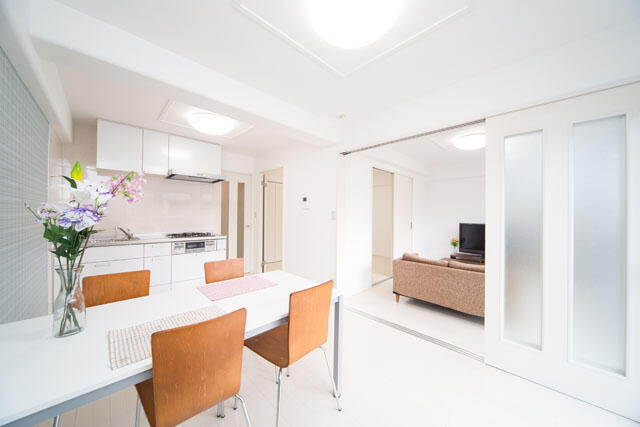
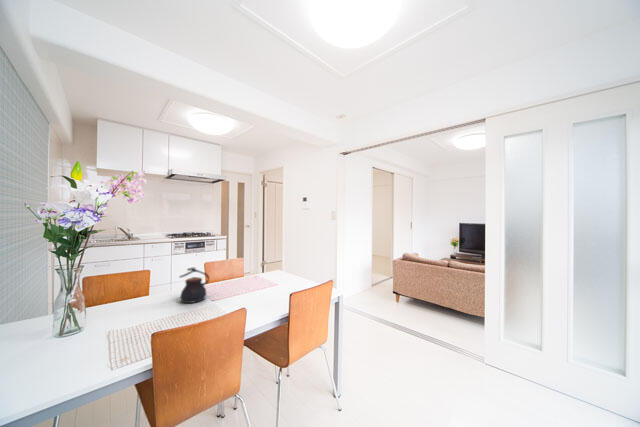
+ teapot (194, 283)
